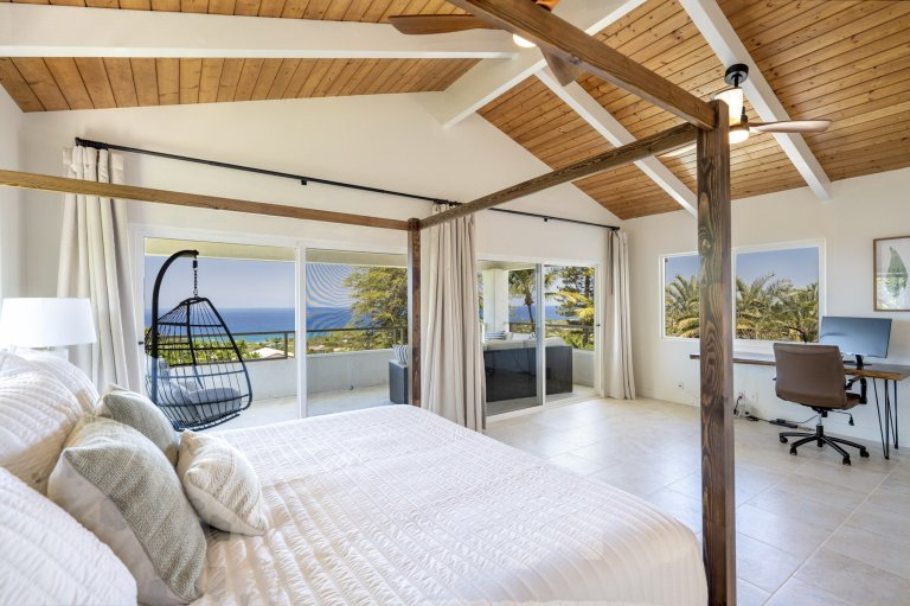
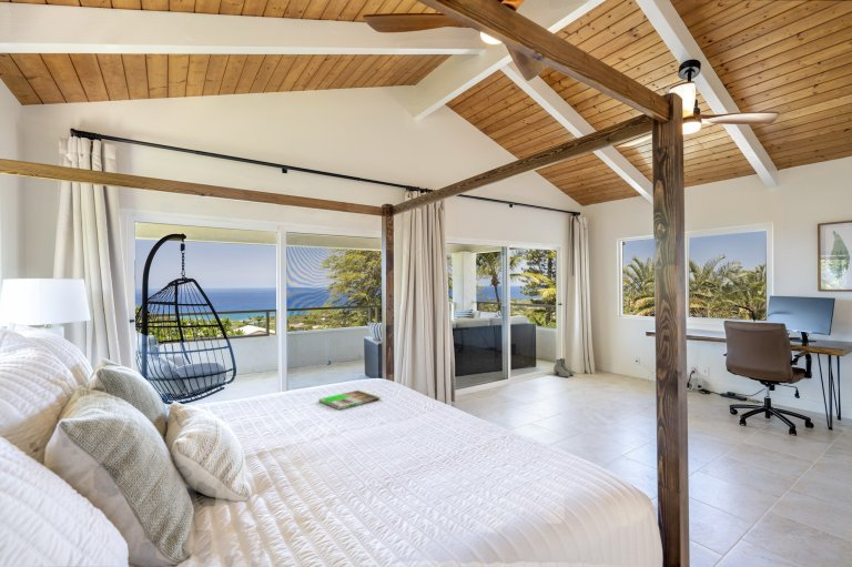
+ boots (562, 367)
+ magazine (349, 398)
